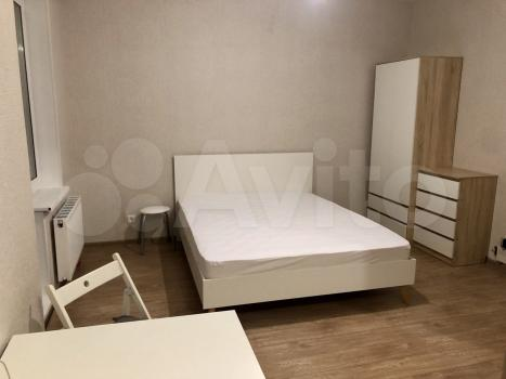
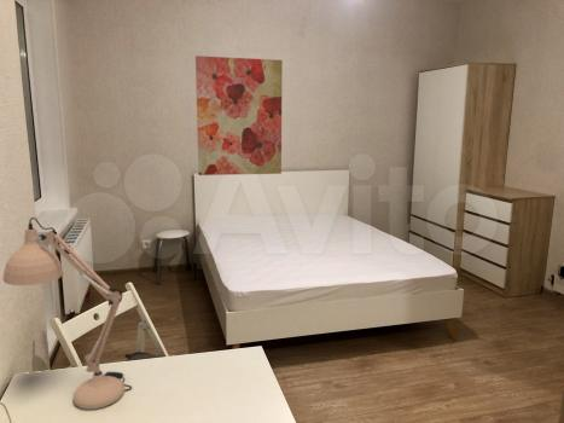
+ desk lamp (57, 278)
+ wall art (239, 117)
